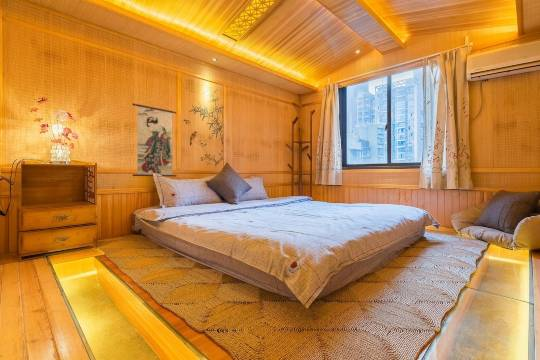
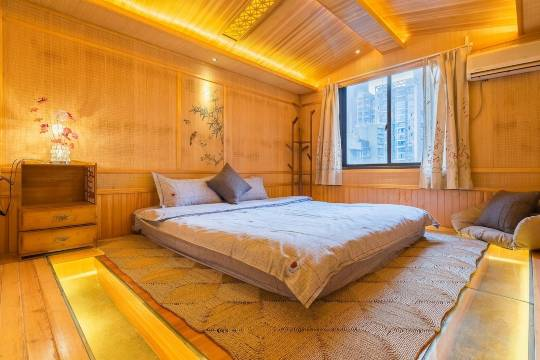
- wall scroll (155, 137)
